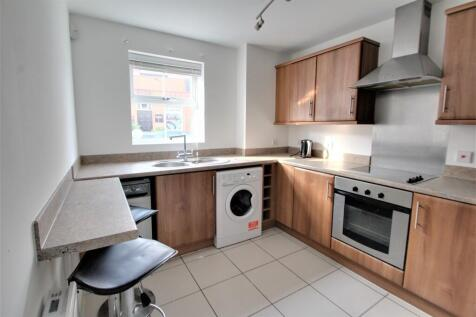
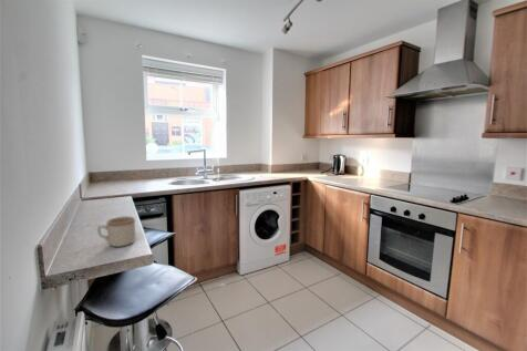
+ mug (116, 231)
